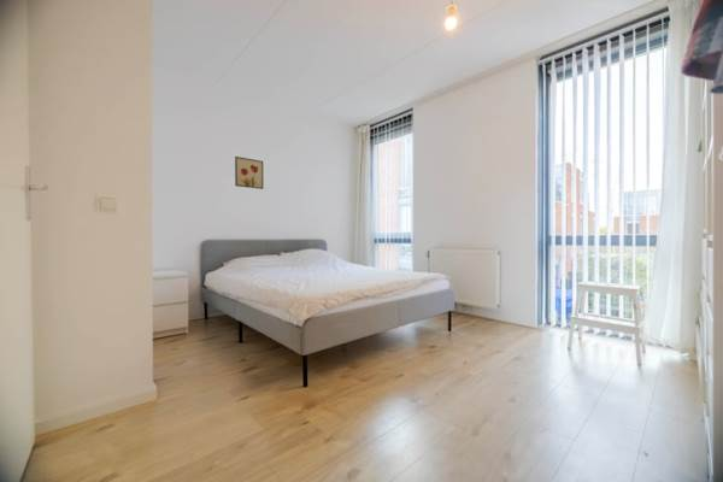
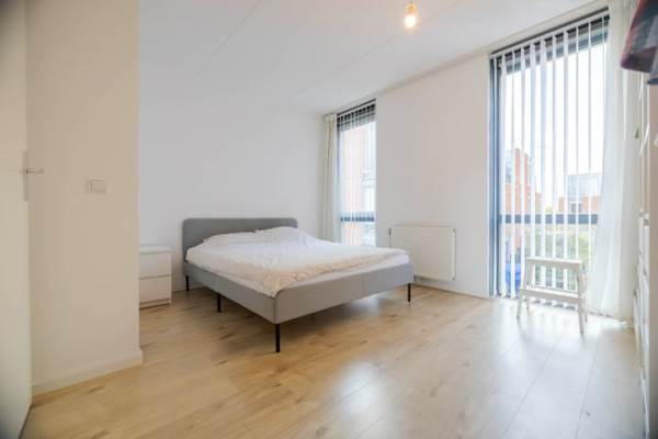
- wall art (248, 172)
